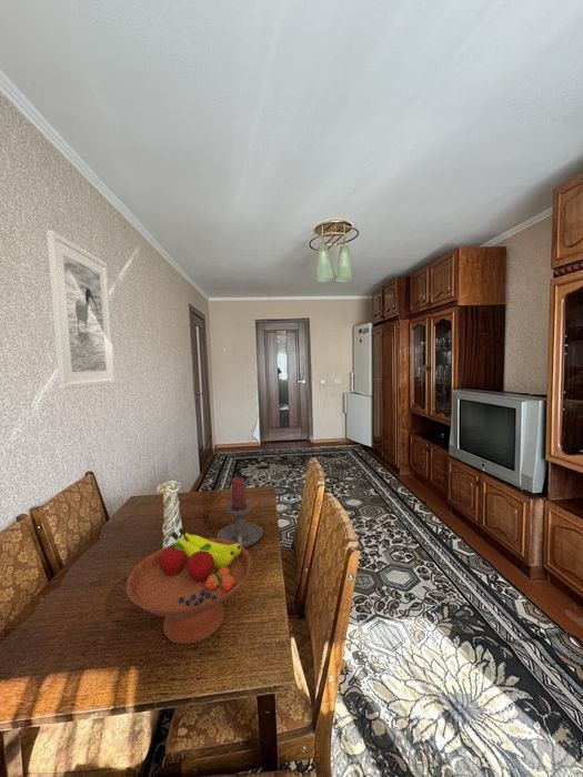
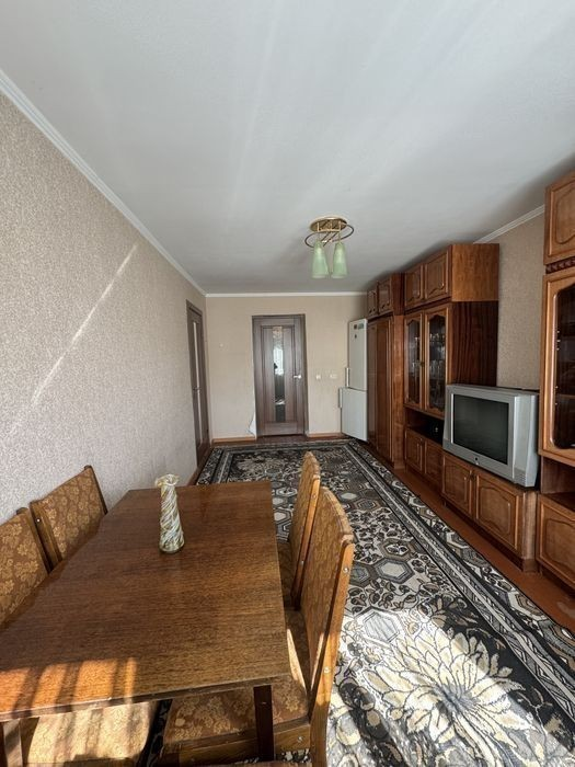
- fruit bowl (192, 585)
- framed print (86, 317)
- candle holder (239, 511)
